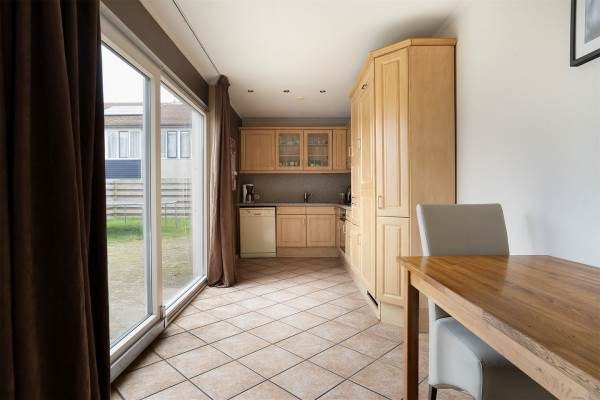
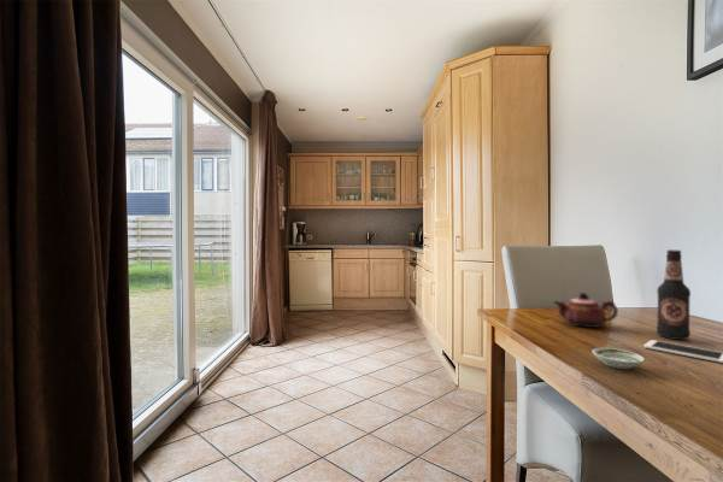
+ bottle (672, 293)
+ saucer (617, 359)
+ cell phone (687, 351)
+ teapot (584, 307)
